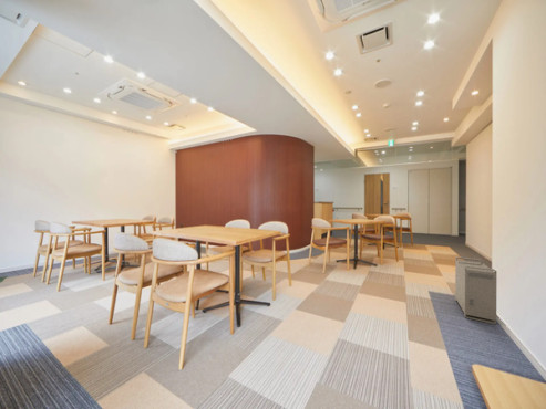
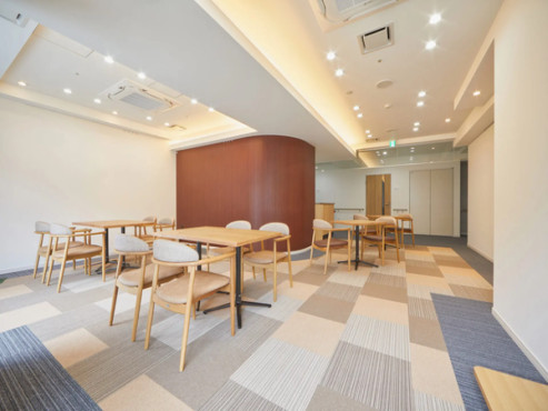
- storage bin (473, 286)
